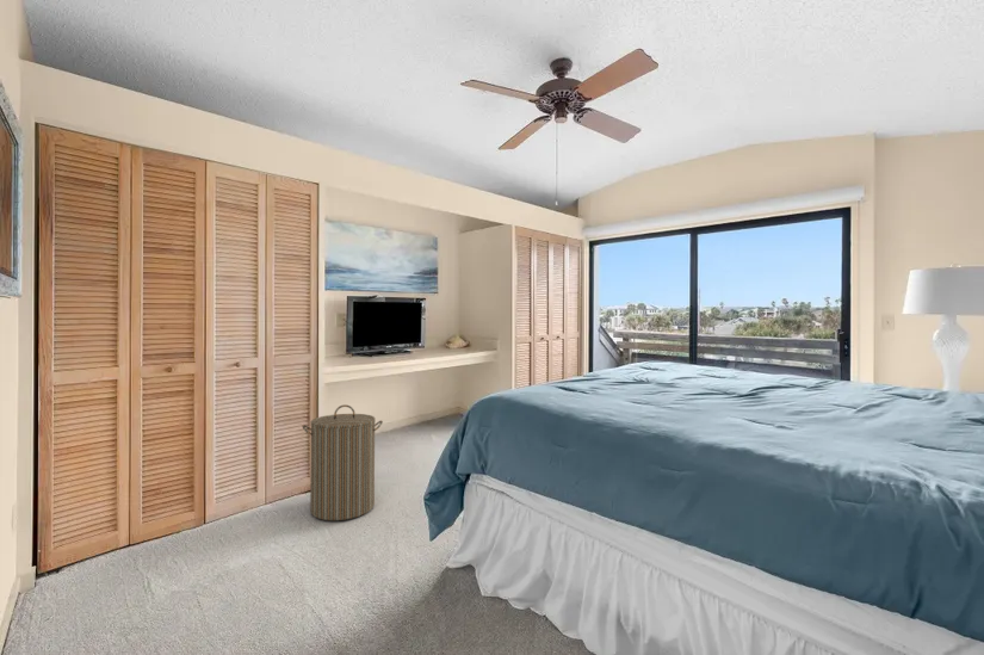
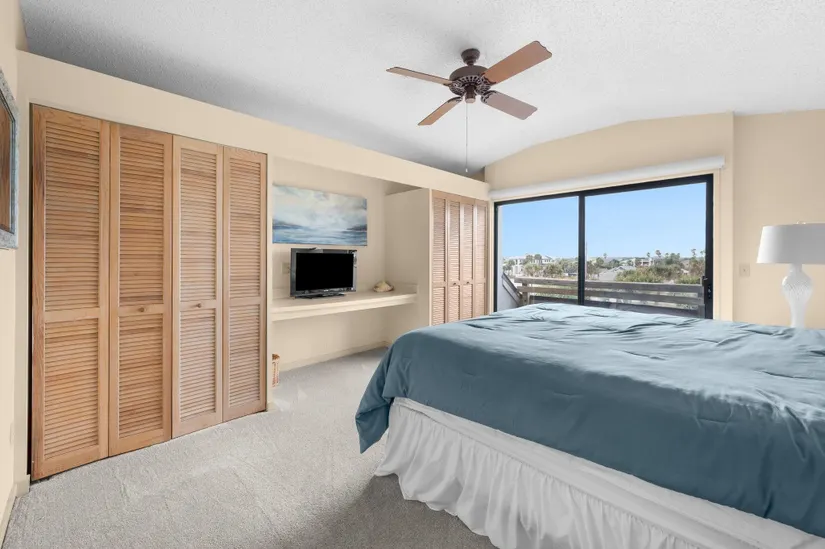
- laundry hamper (342, 456)
